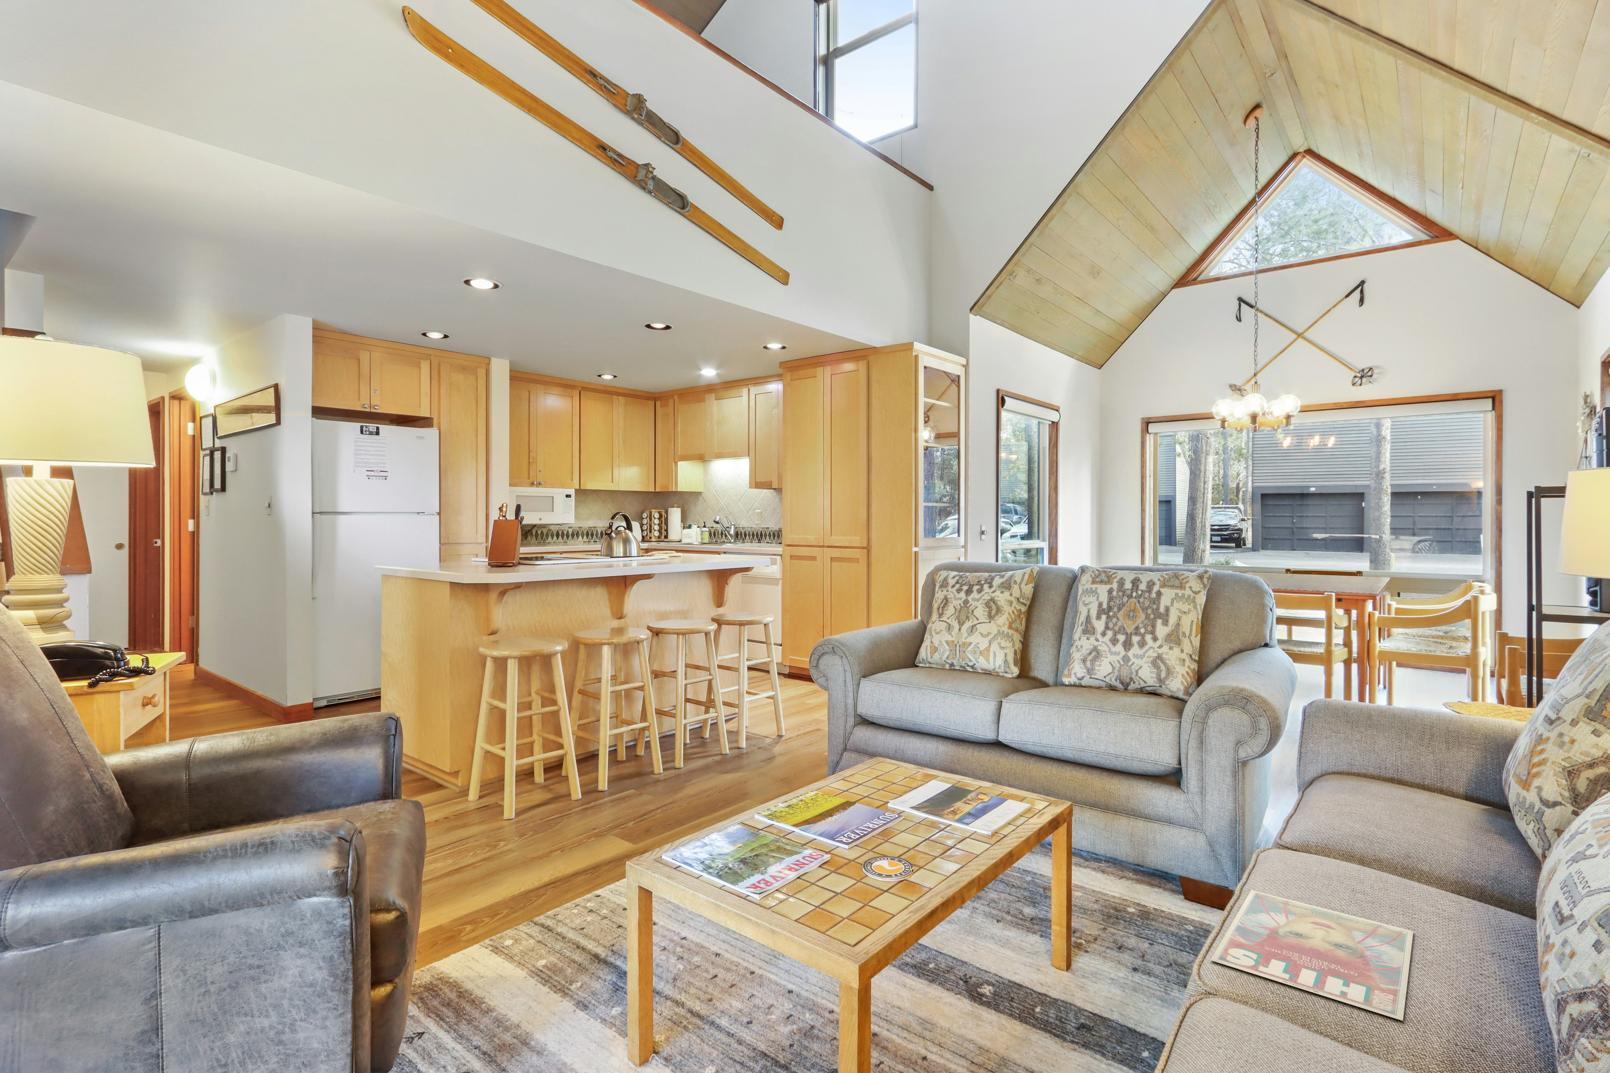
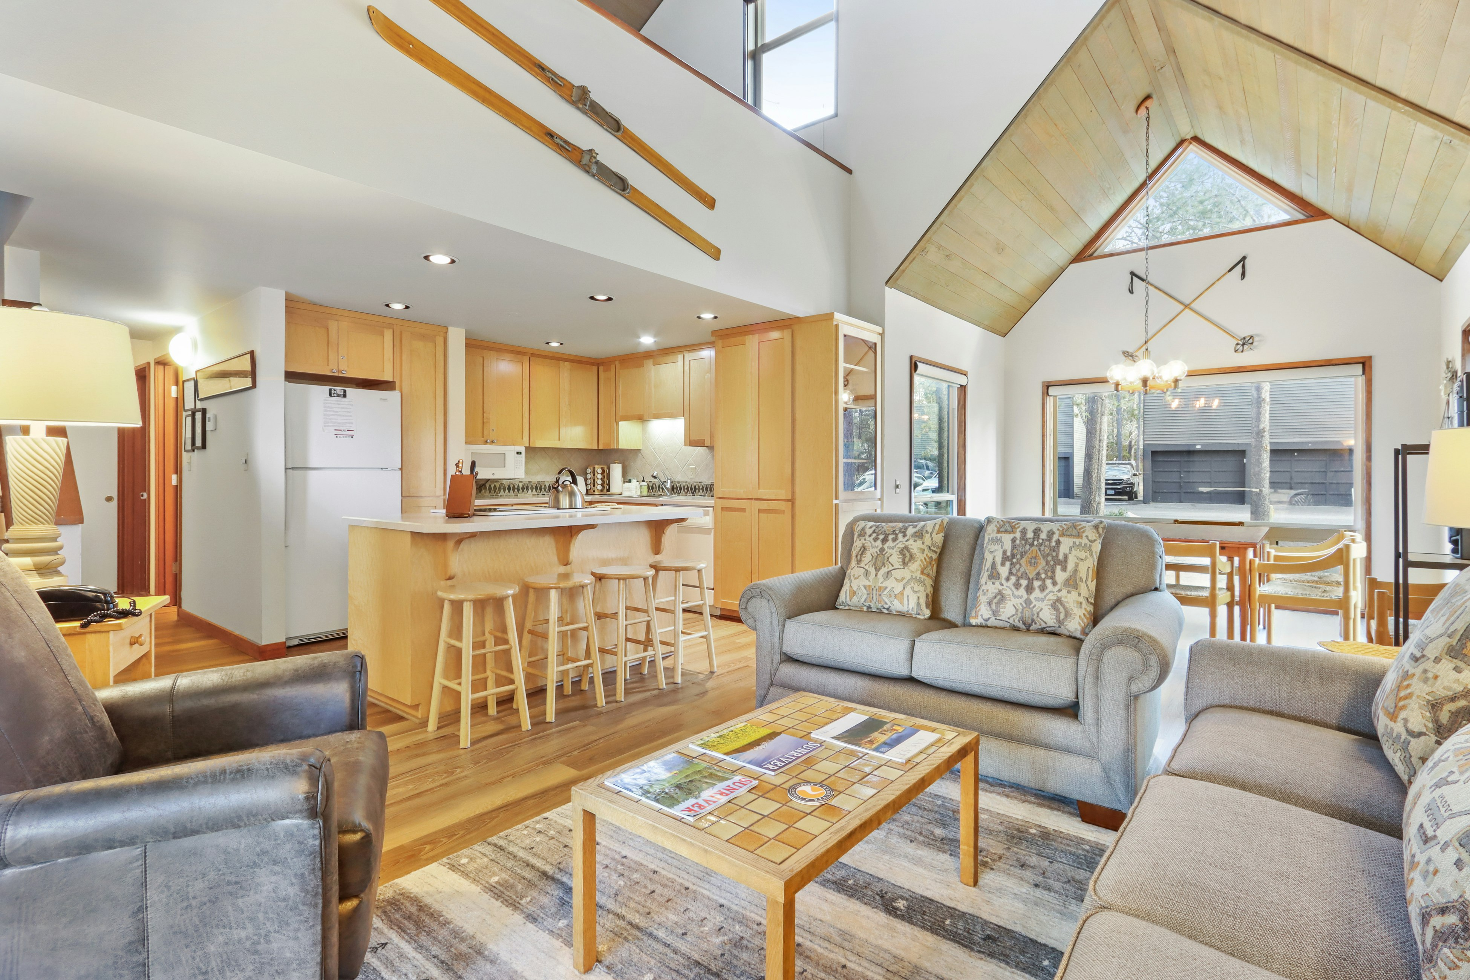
- magazine (1315, 945)
